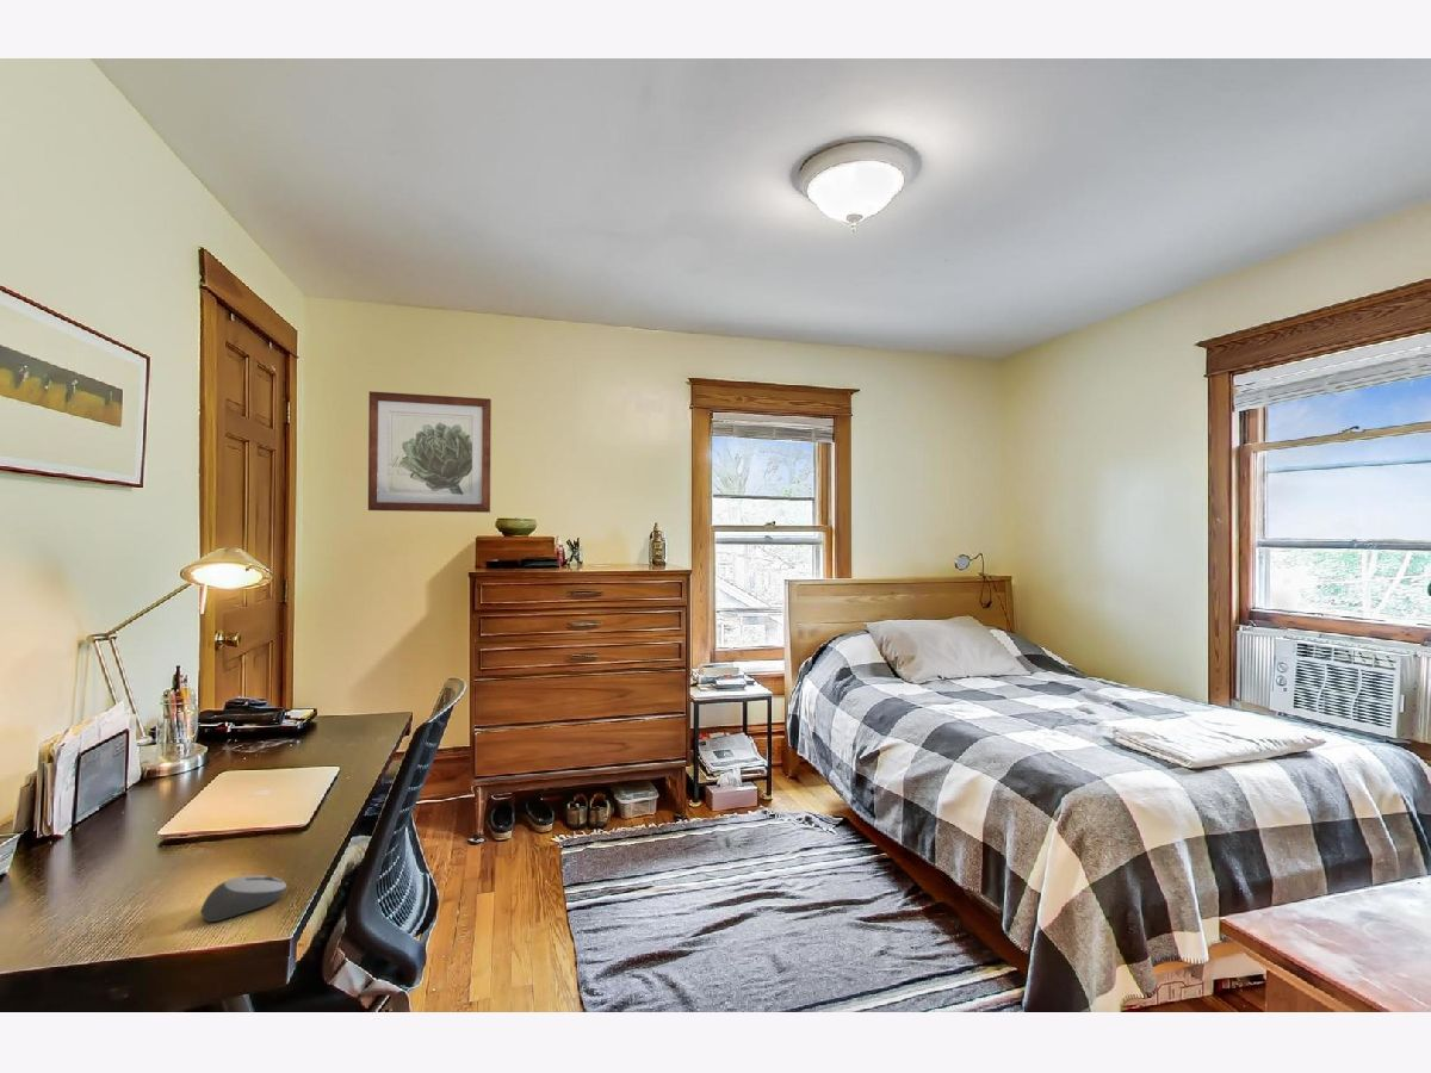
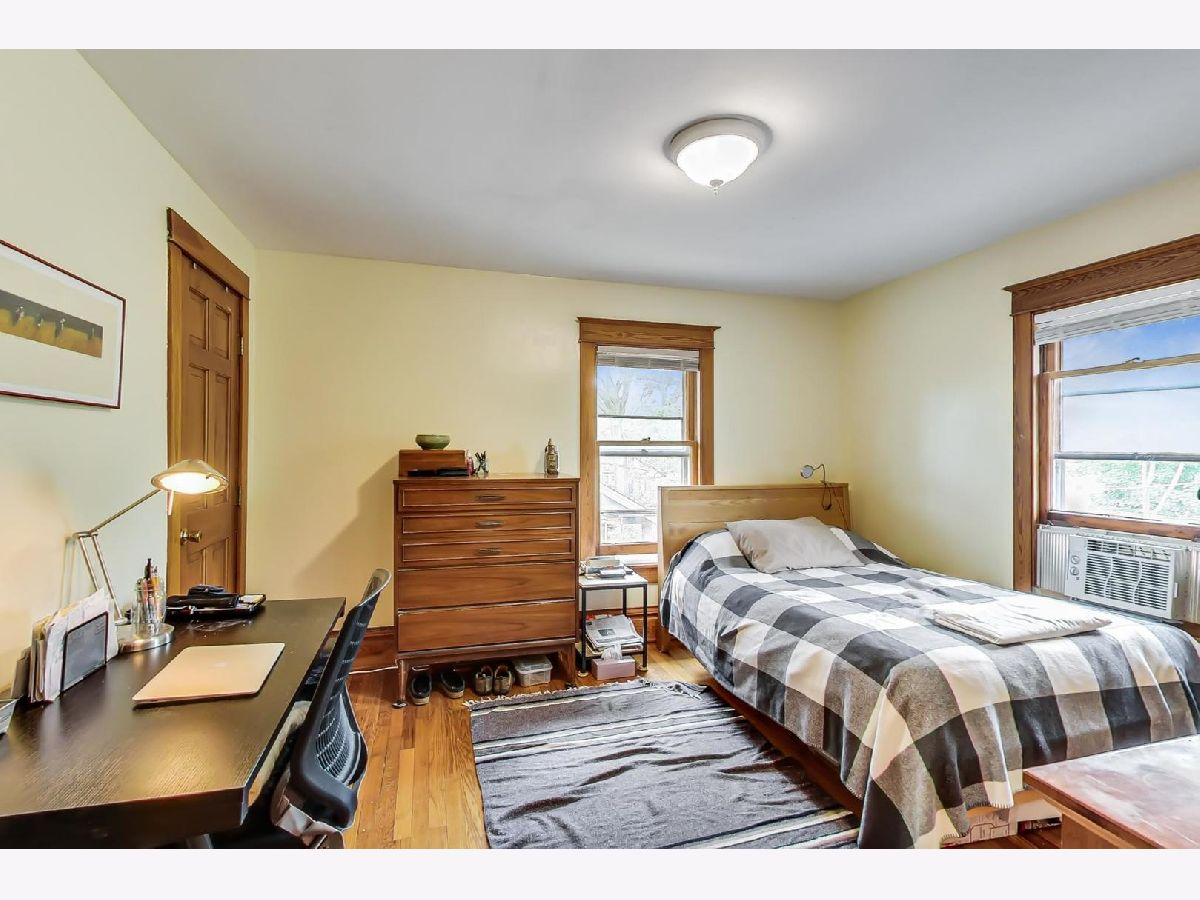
- computer mouse (244, 892)
- wall art (430, 453)
